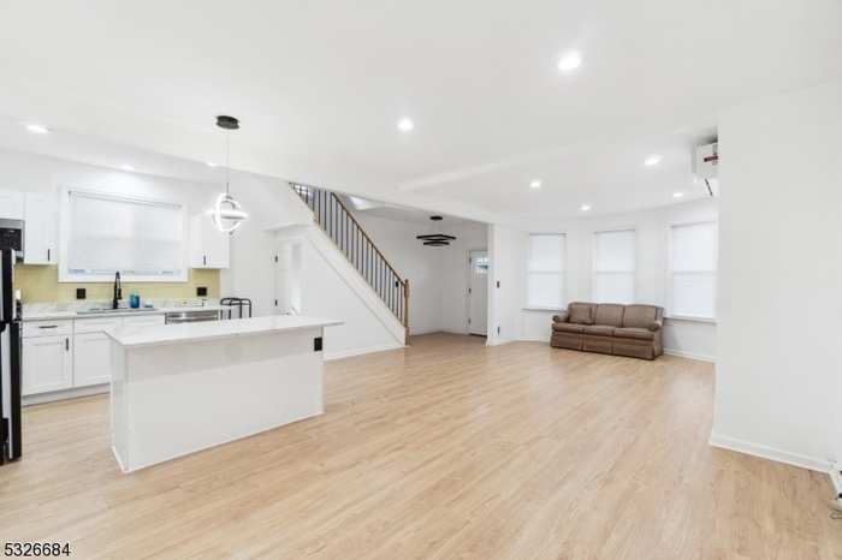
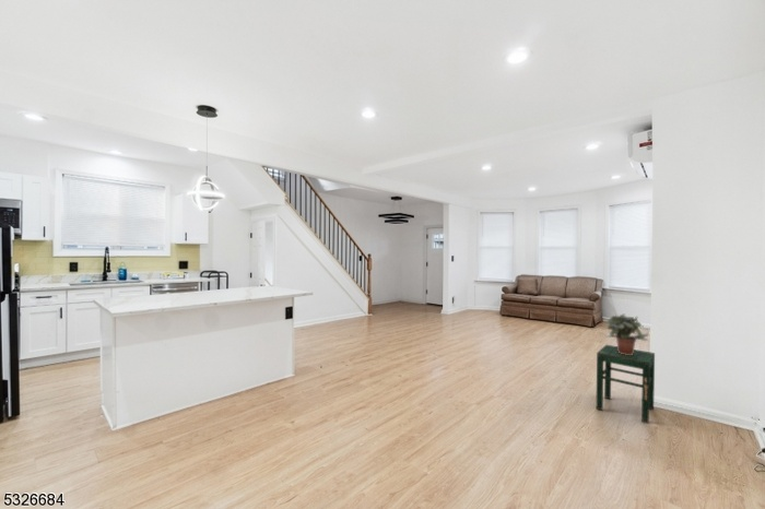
+ potted plant (626, 333)
+ stool (625, 381)
